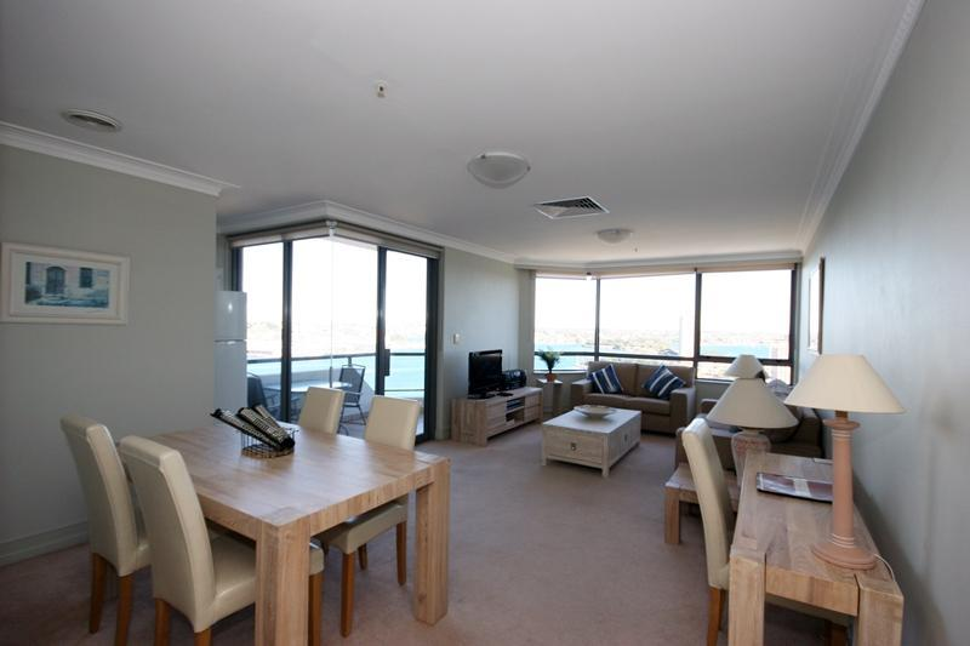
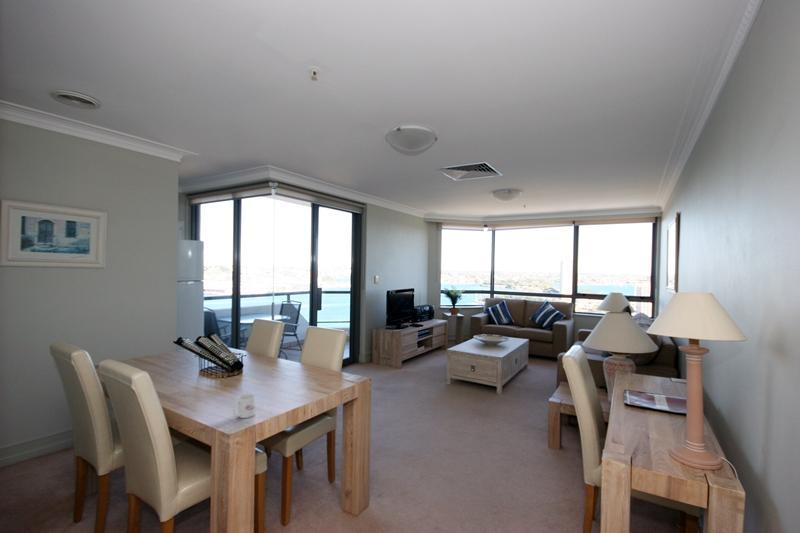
+ mug (243, 406)
